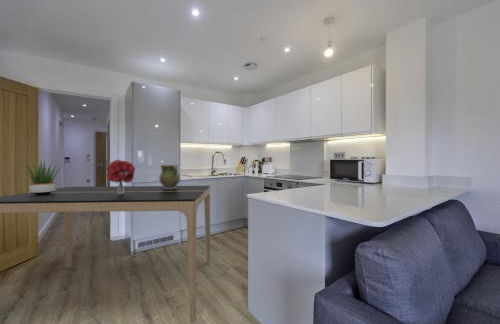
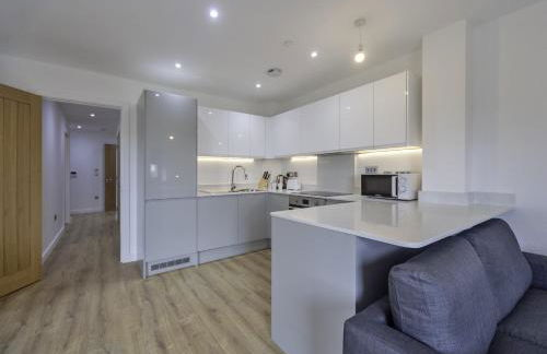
- potted plant (42, 176)
- ceramic jug (170, 176)
- bouquet (121, 176)
- dining table (114, 211)
